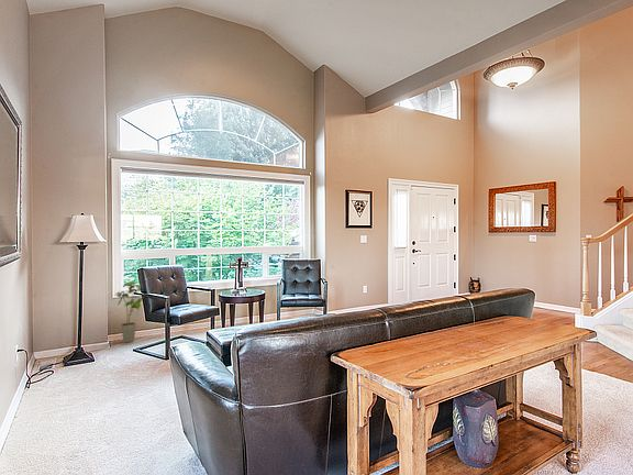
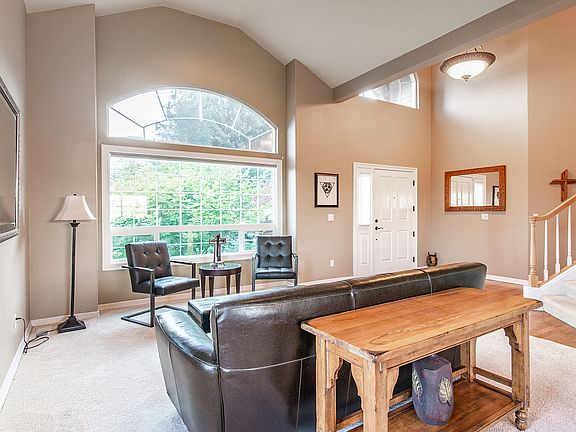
- house plant (132, 311)
